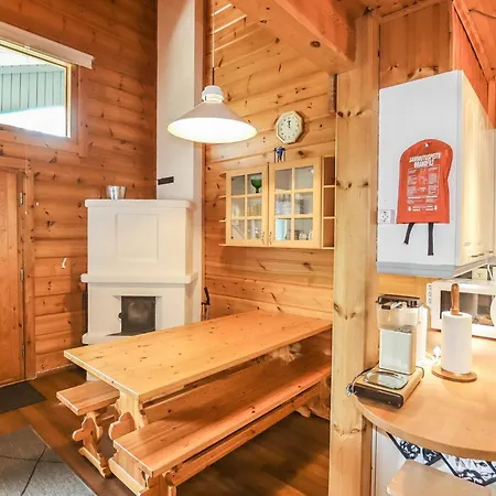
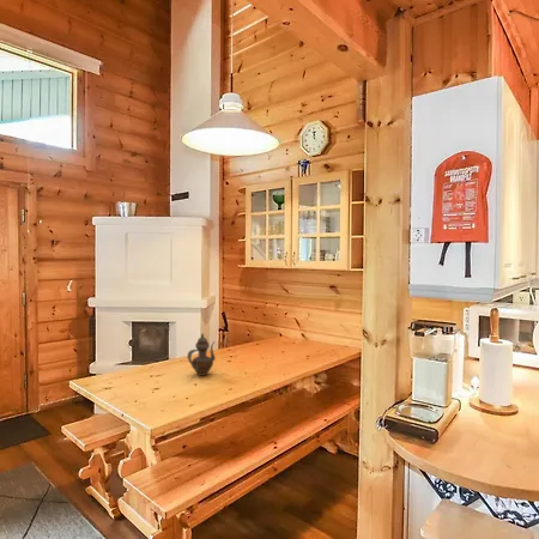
+ teapot (201, 353)
